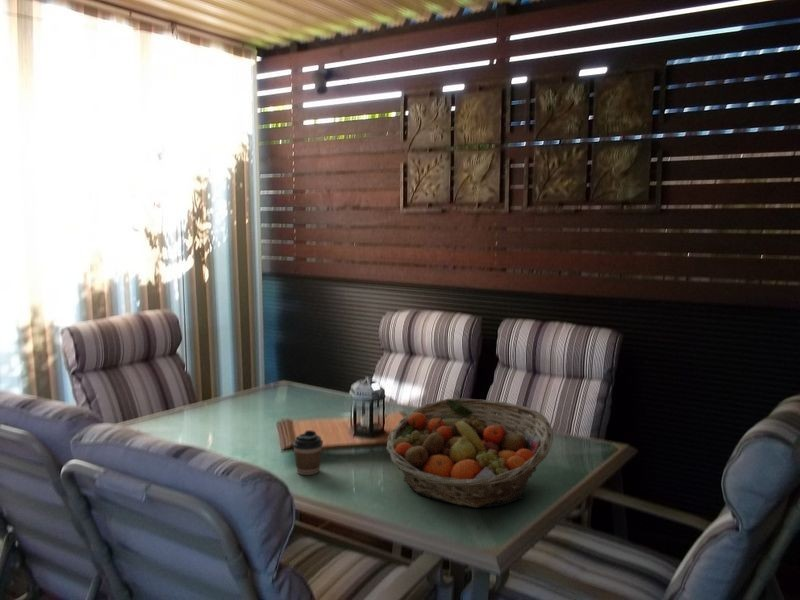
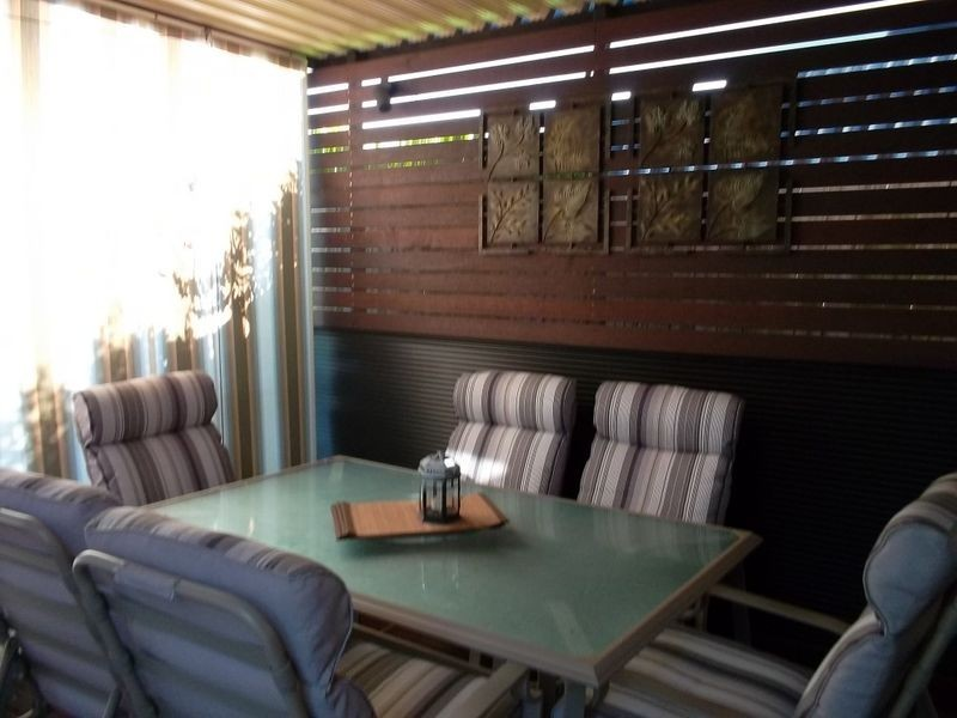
- fruit basket (467, 449)
- coffee cup (308, 452)
